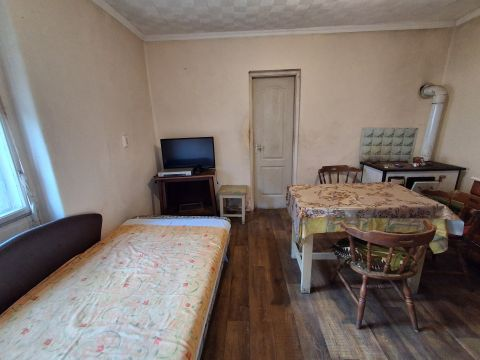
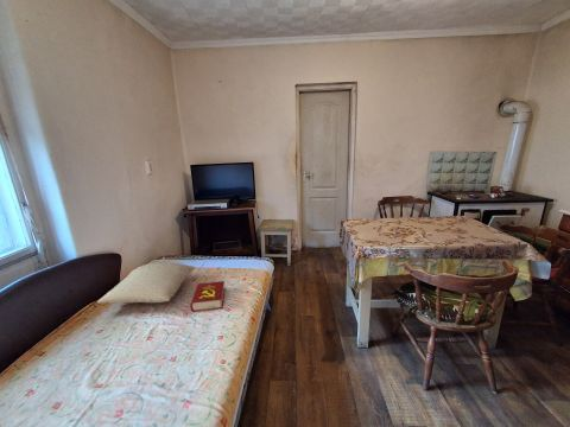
+ pillow (151, 282)
+ book (209, 294)
